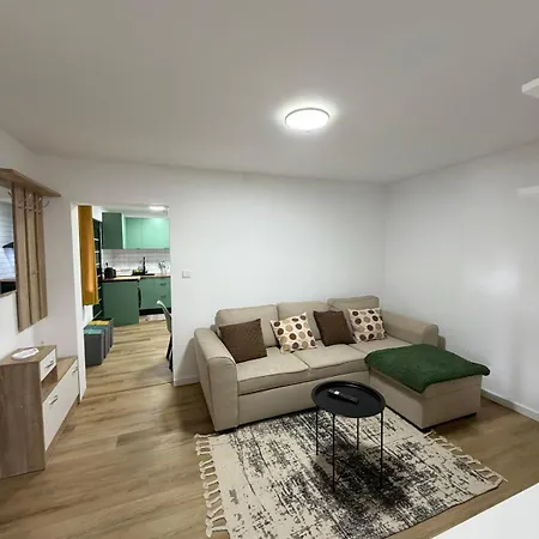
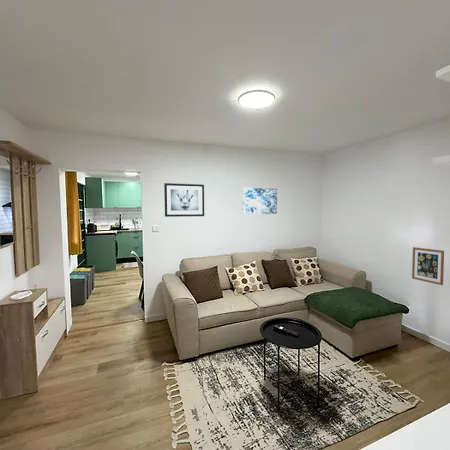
+ wall art (184, 200)
+ wall art (260, 201)
+ wall art (427, 265)
